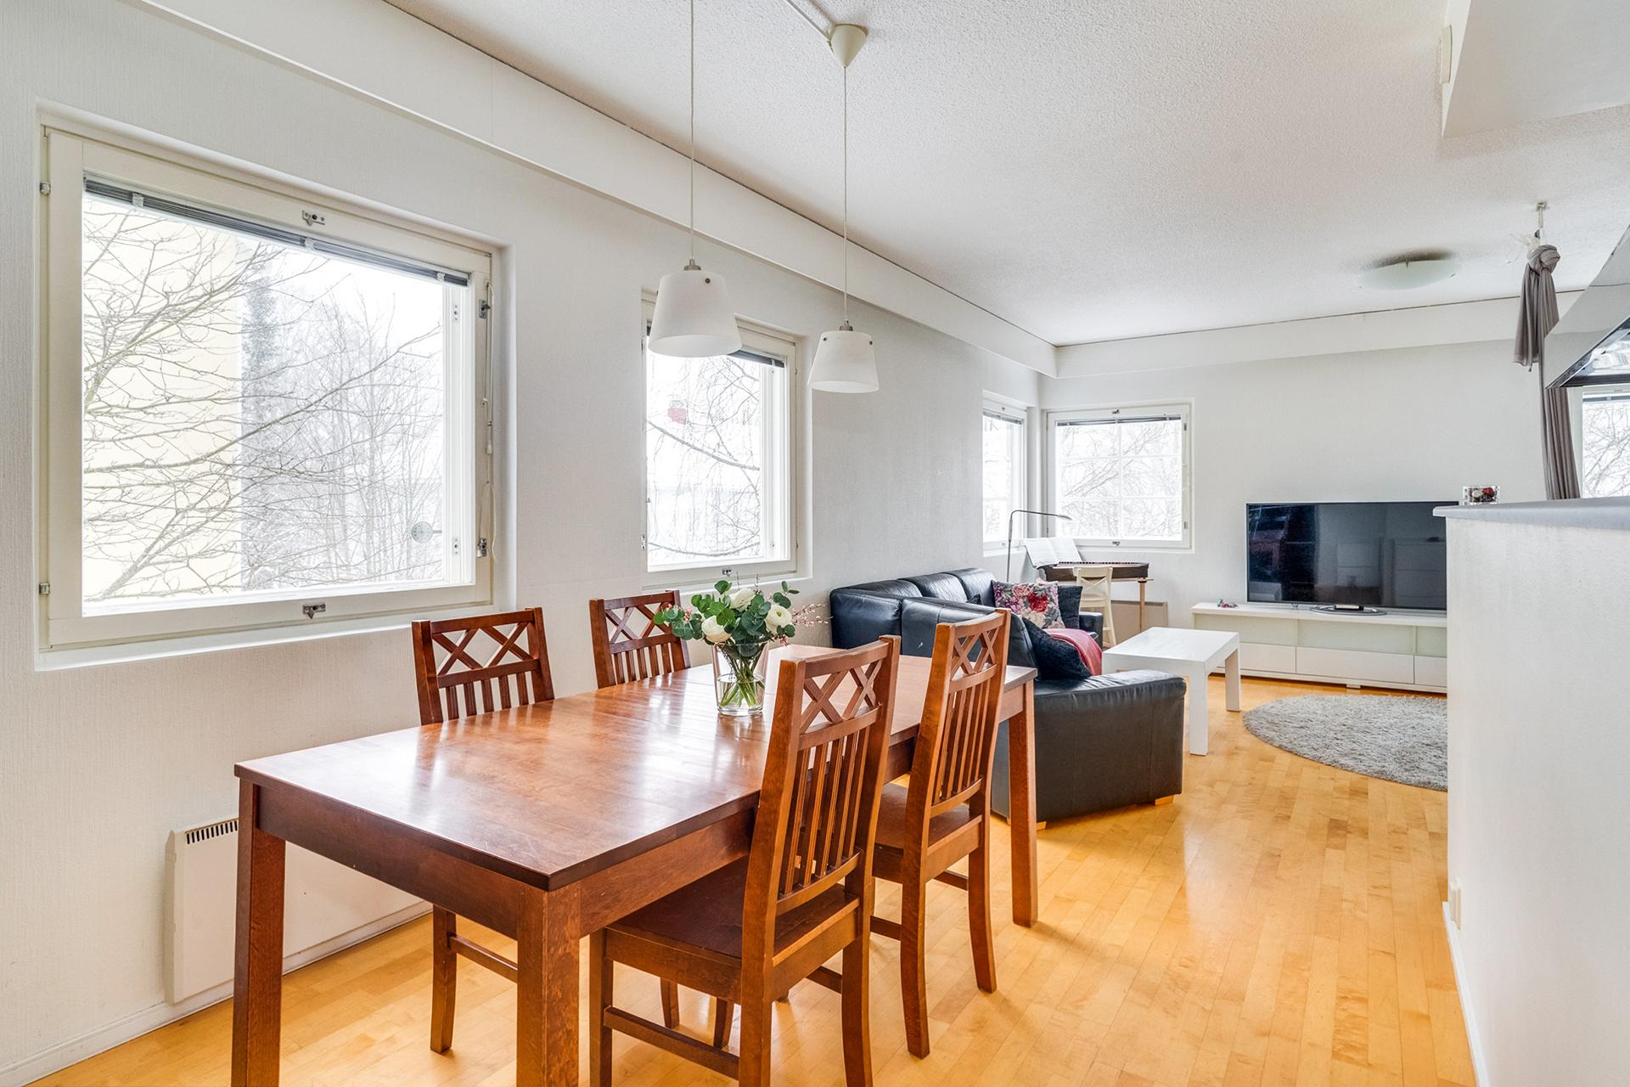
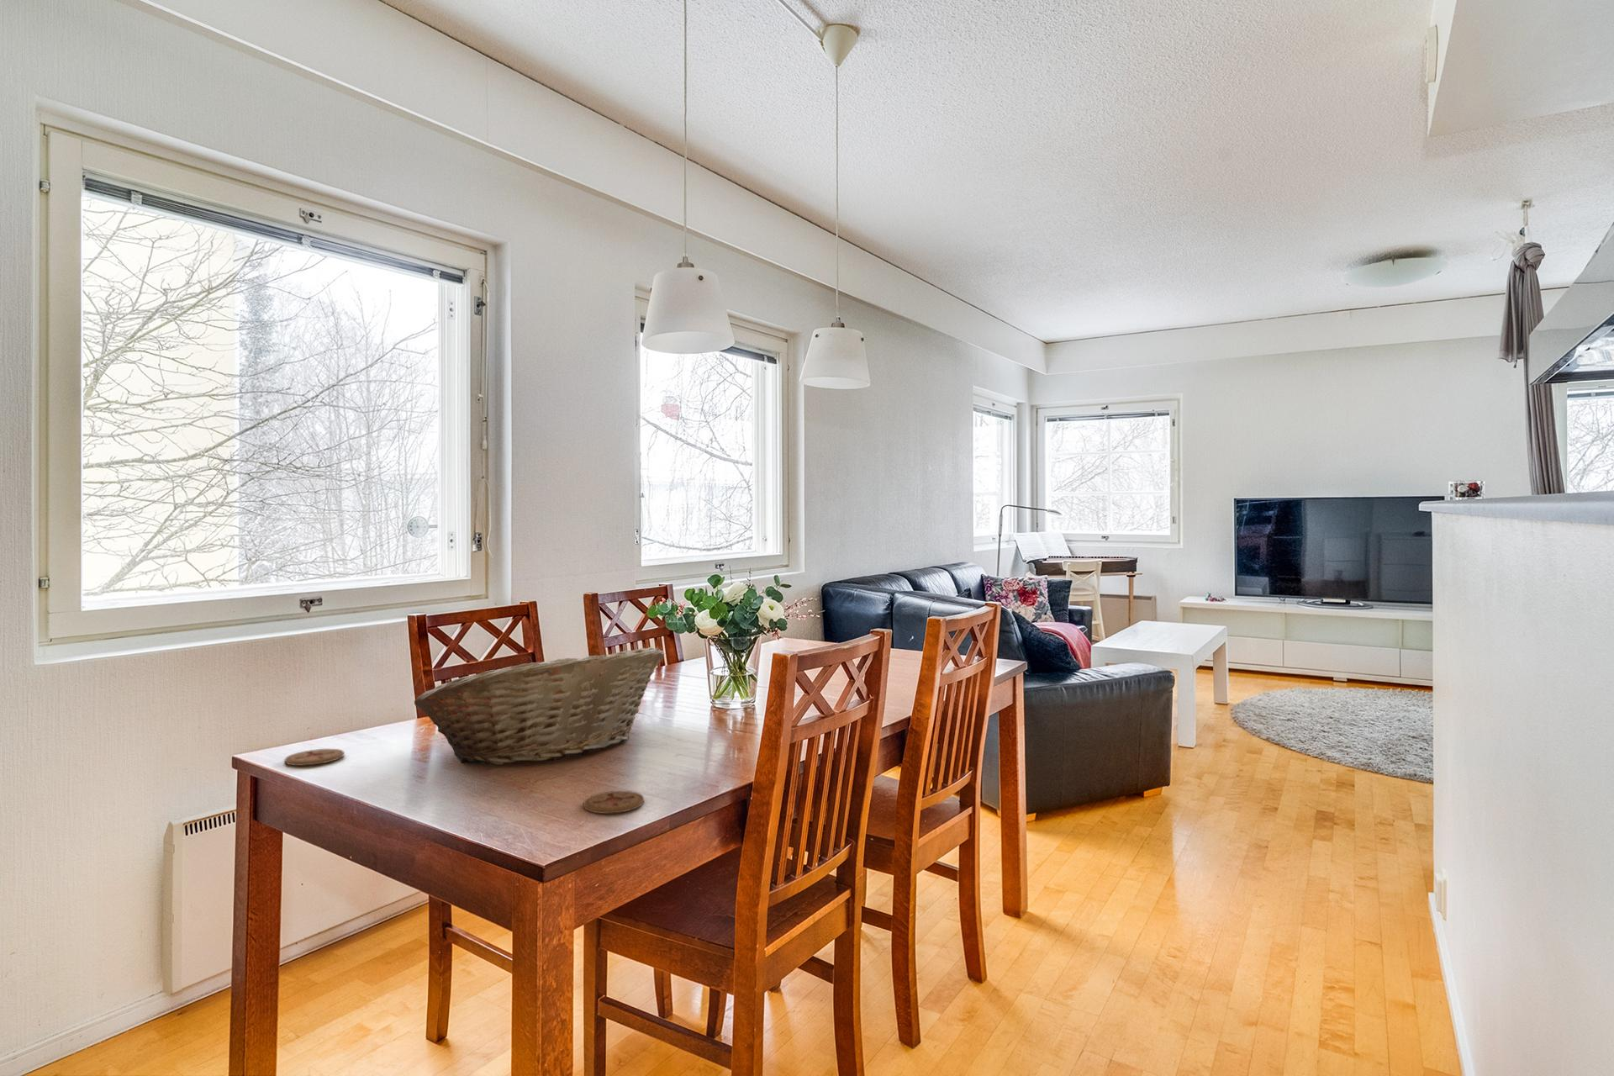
+ fruit basket (548, 697)
+ coaster (315, 757)
+ coaster (614, 801)
